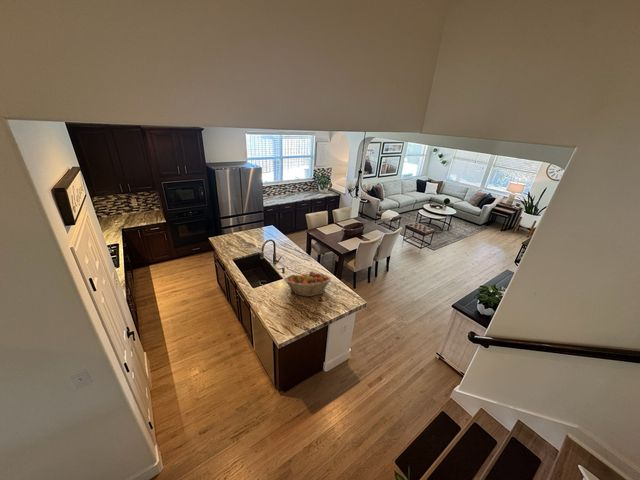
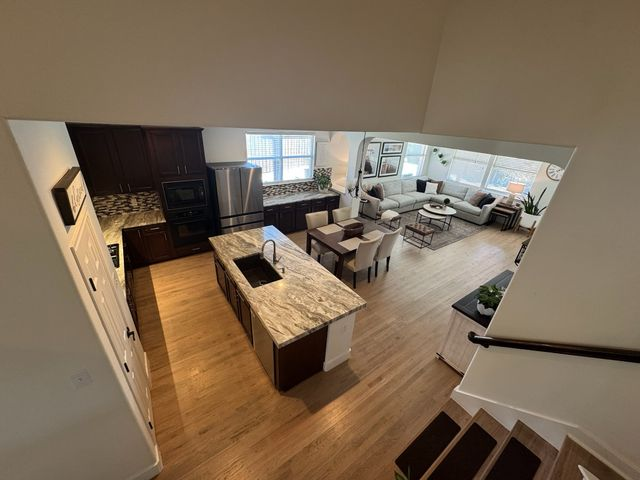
- fruit basket (307, 281)
